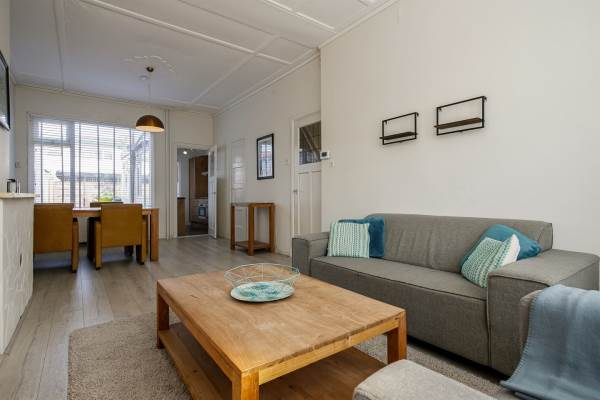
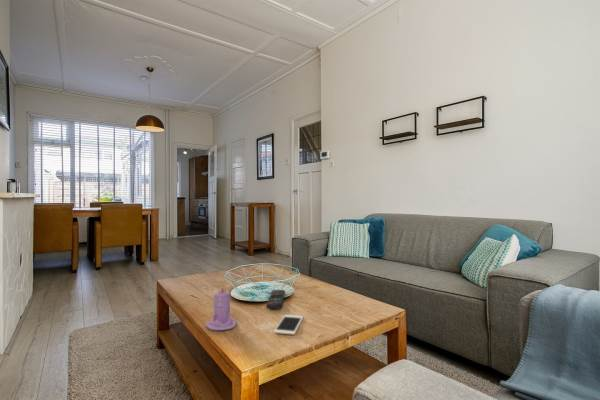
+ remote control (276, 298)
+ cell phone (289, 323)
+ candle (222, 305)
